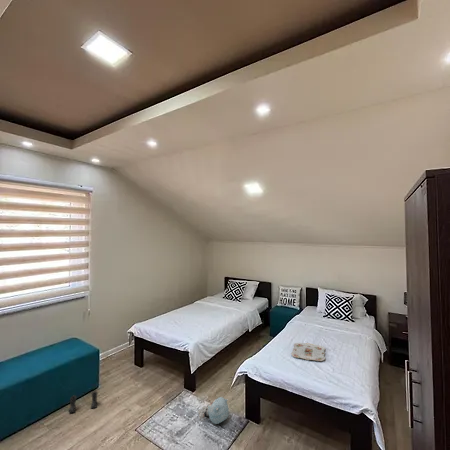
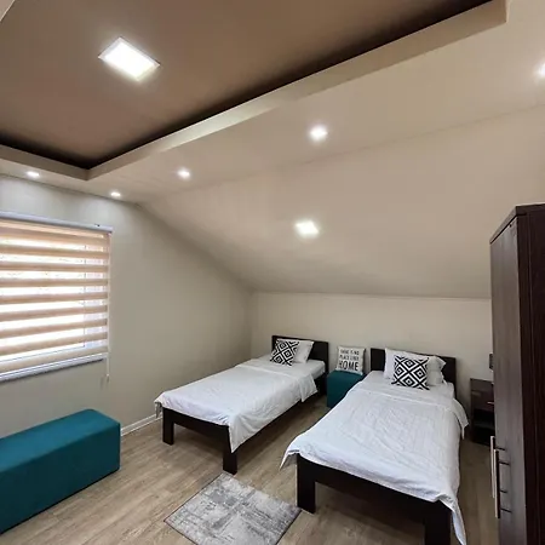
- boots (75, 401)
- plush toy (213, 407)
- serving tray (308, 351)
